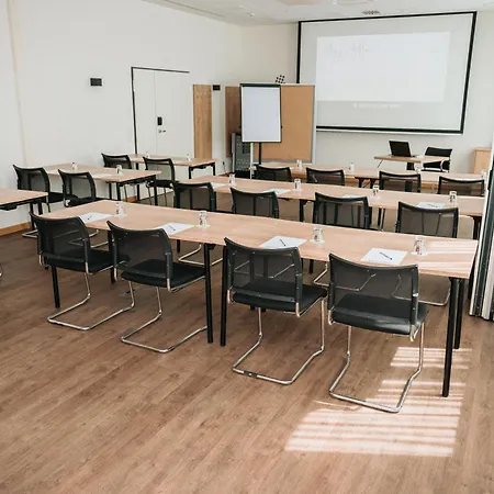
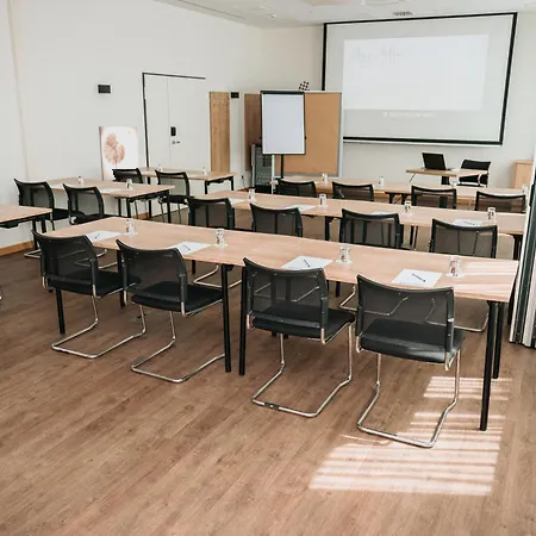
+ wall art (119, 152)
